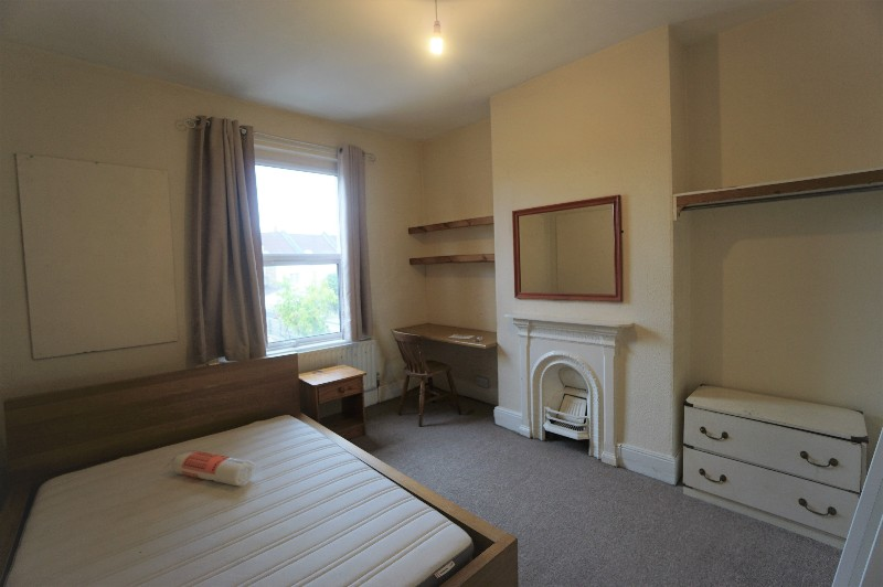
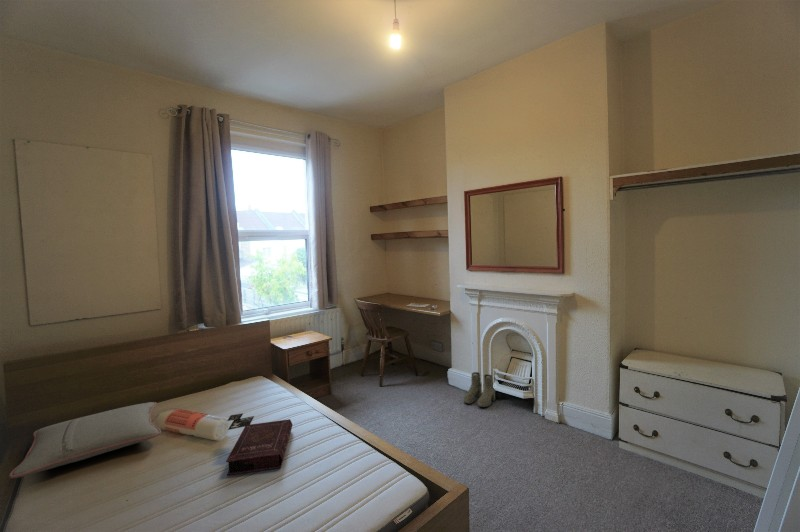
+ boots (479, 388)
+ book (256, 436)
+ pillow (96, 432)
